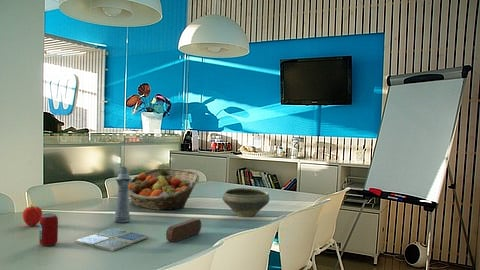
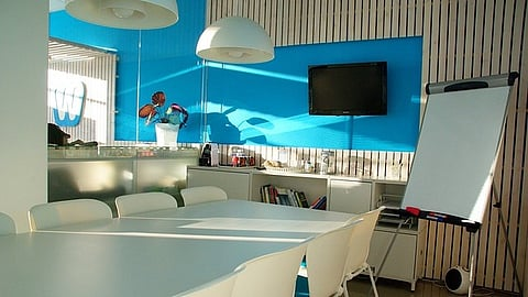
- apple (32, 214)
- bottle (123, 194)
- pencil case (183, 229)
- fruit basket (161, 187)
- drink coaster (112, 238)
- beverage can (48, 229)
- bowl (245, 203)
